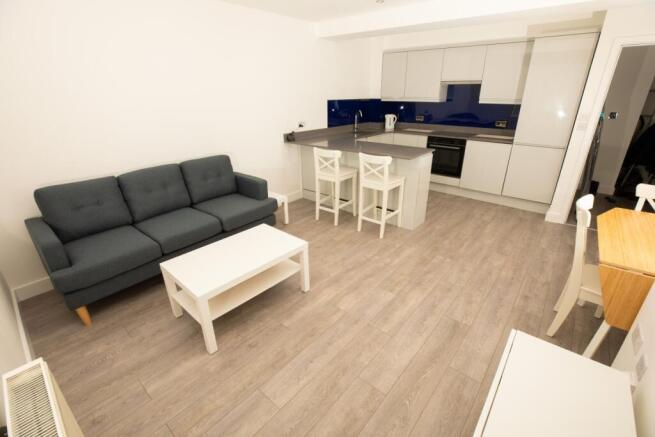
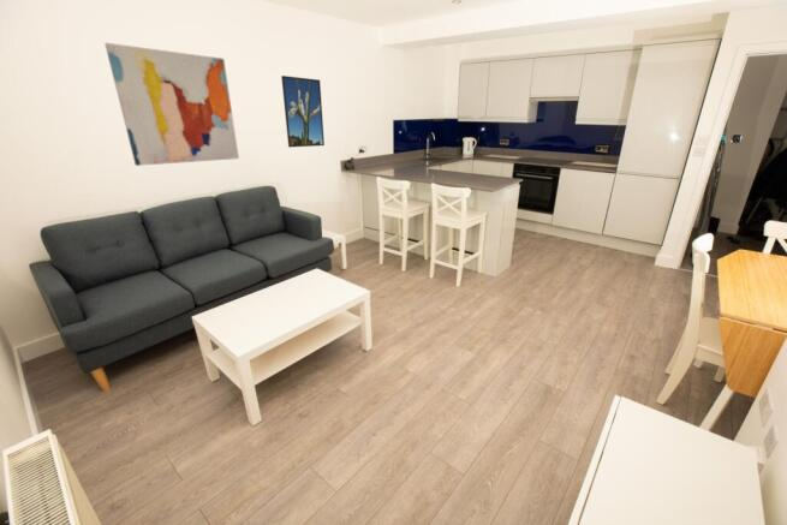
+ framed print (304, 113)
+ wall art (181, 109)
